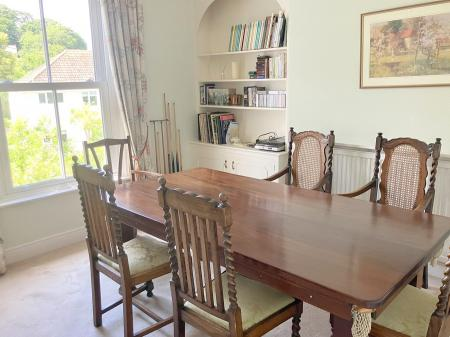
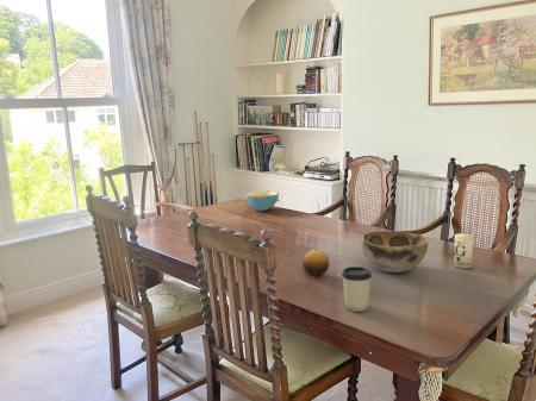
+ cup (356, 288)
+ cereal bowl (262, 201)
+ candle (462, 250)
+ decorative bowl (393, 253)
+ fruit (316, 262)
